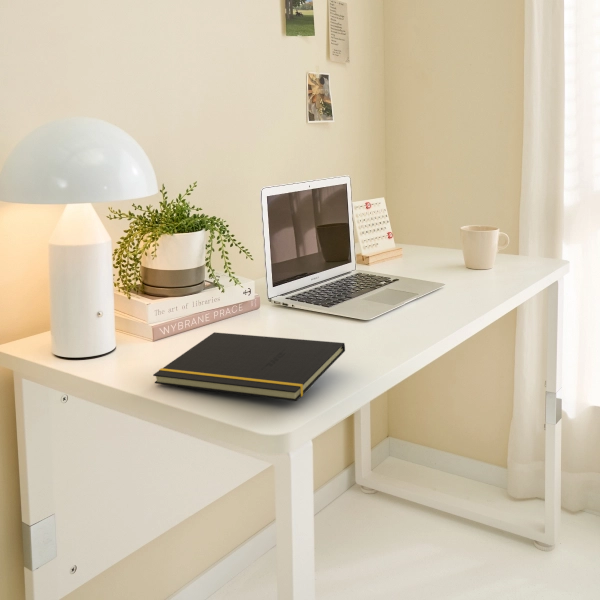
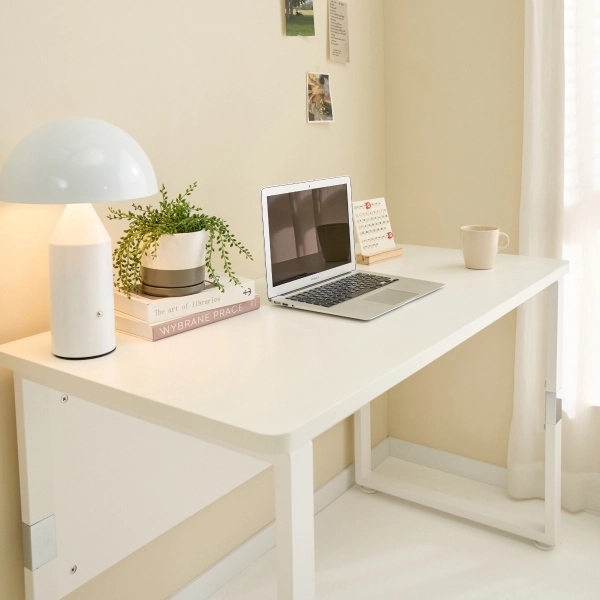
- notepad (250, 362)
